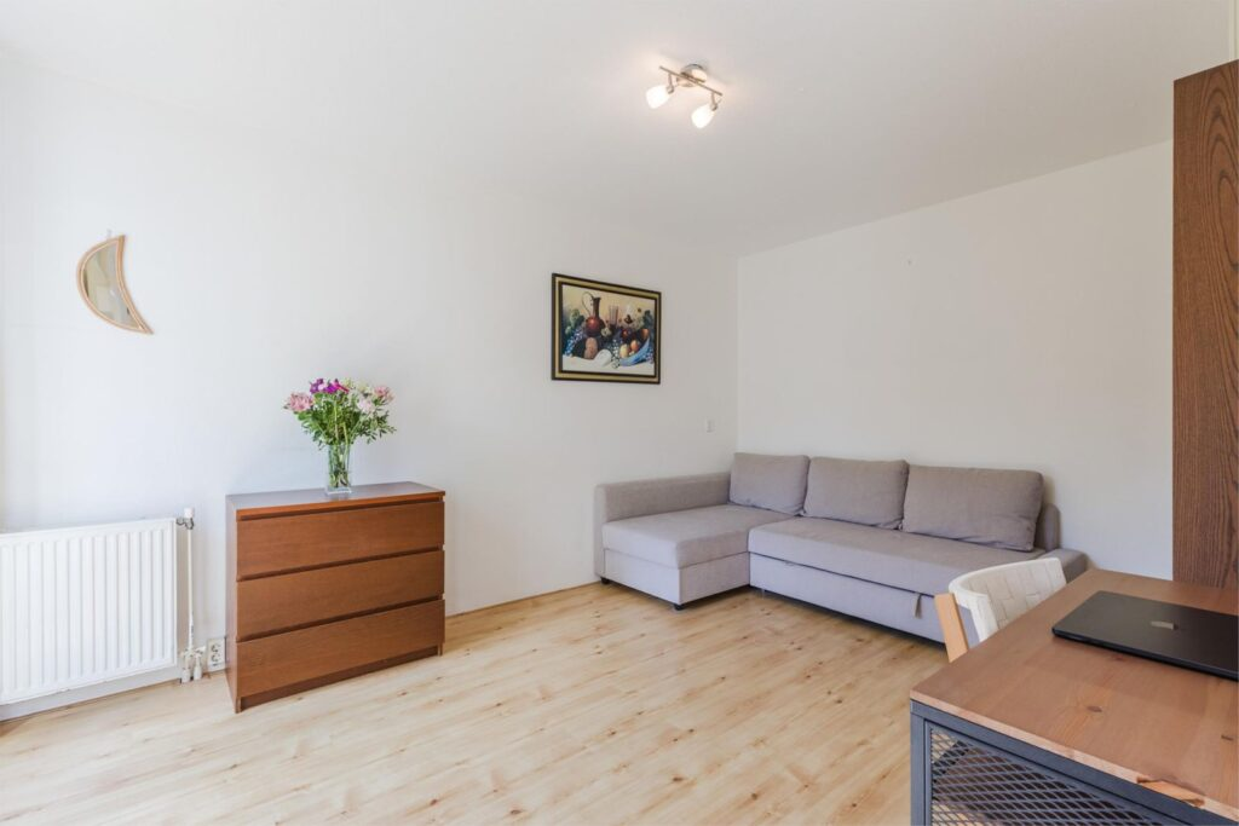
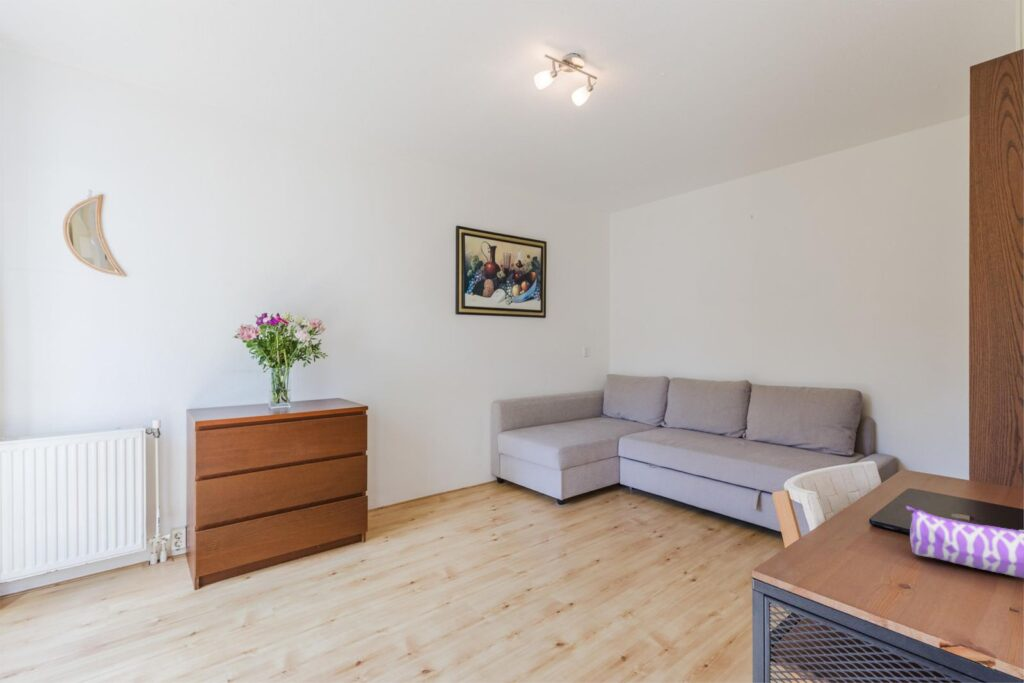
+ pencil case (981, 543)
